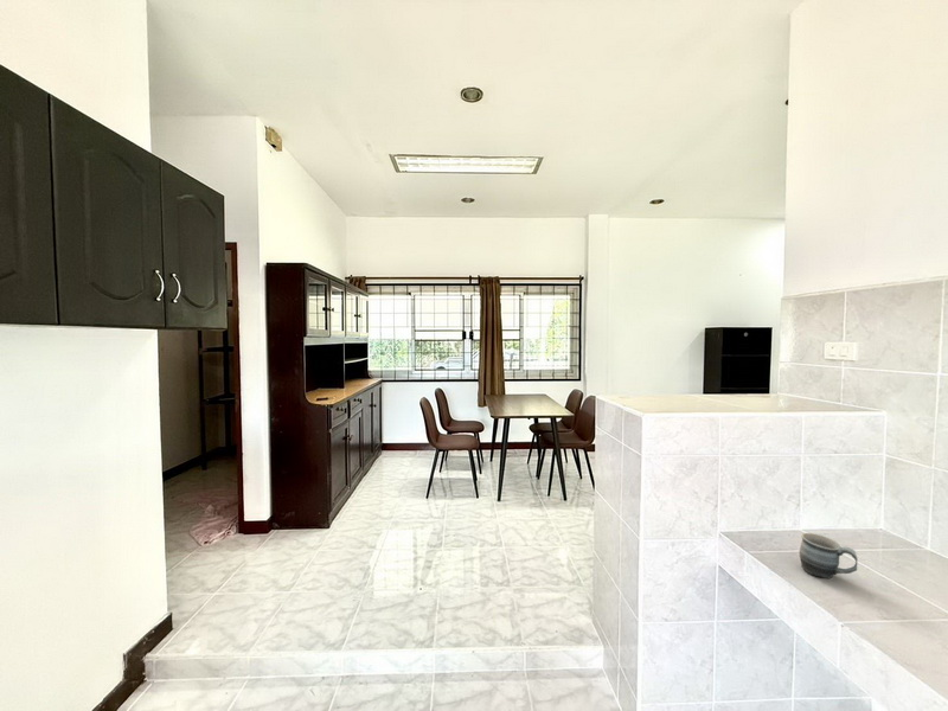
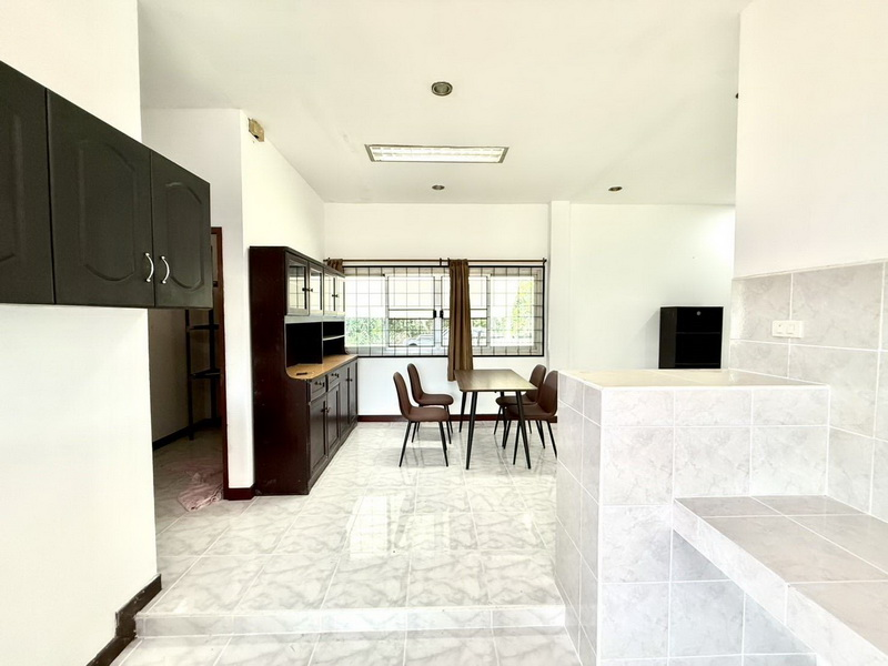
- mug (827, 557)
